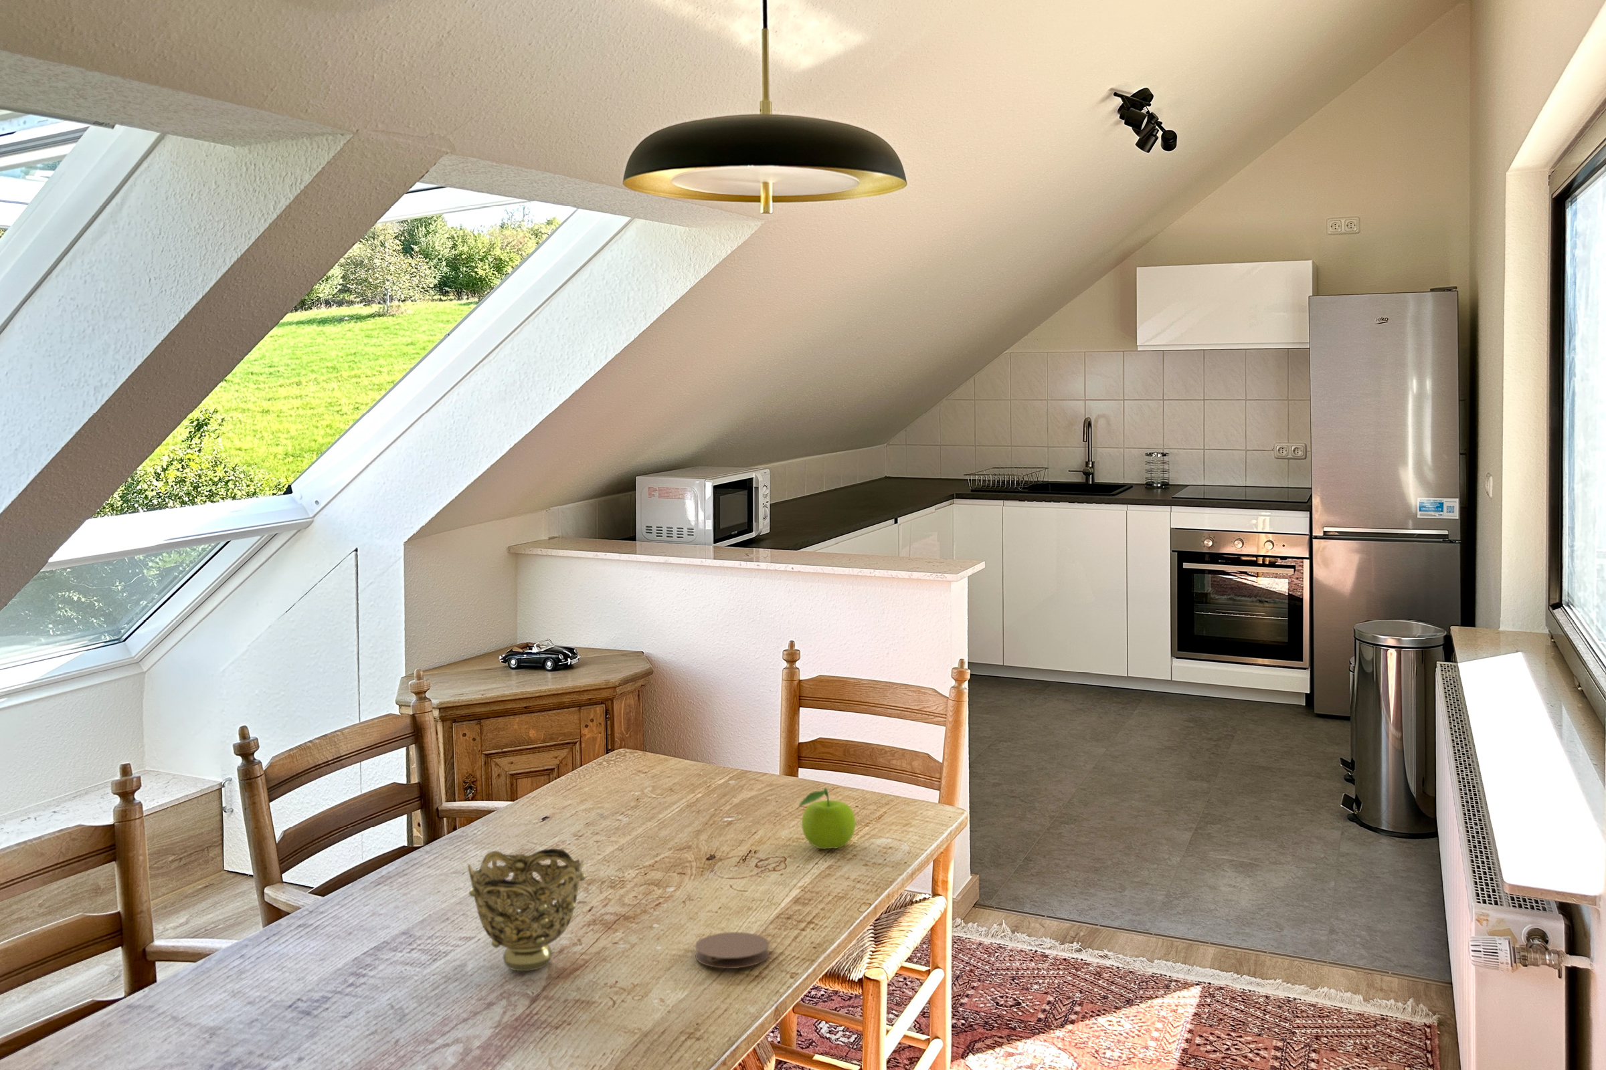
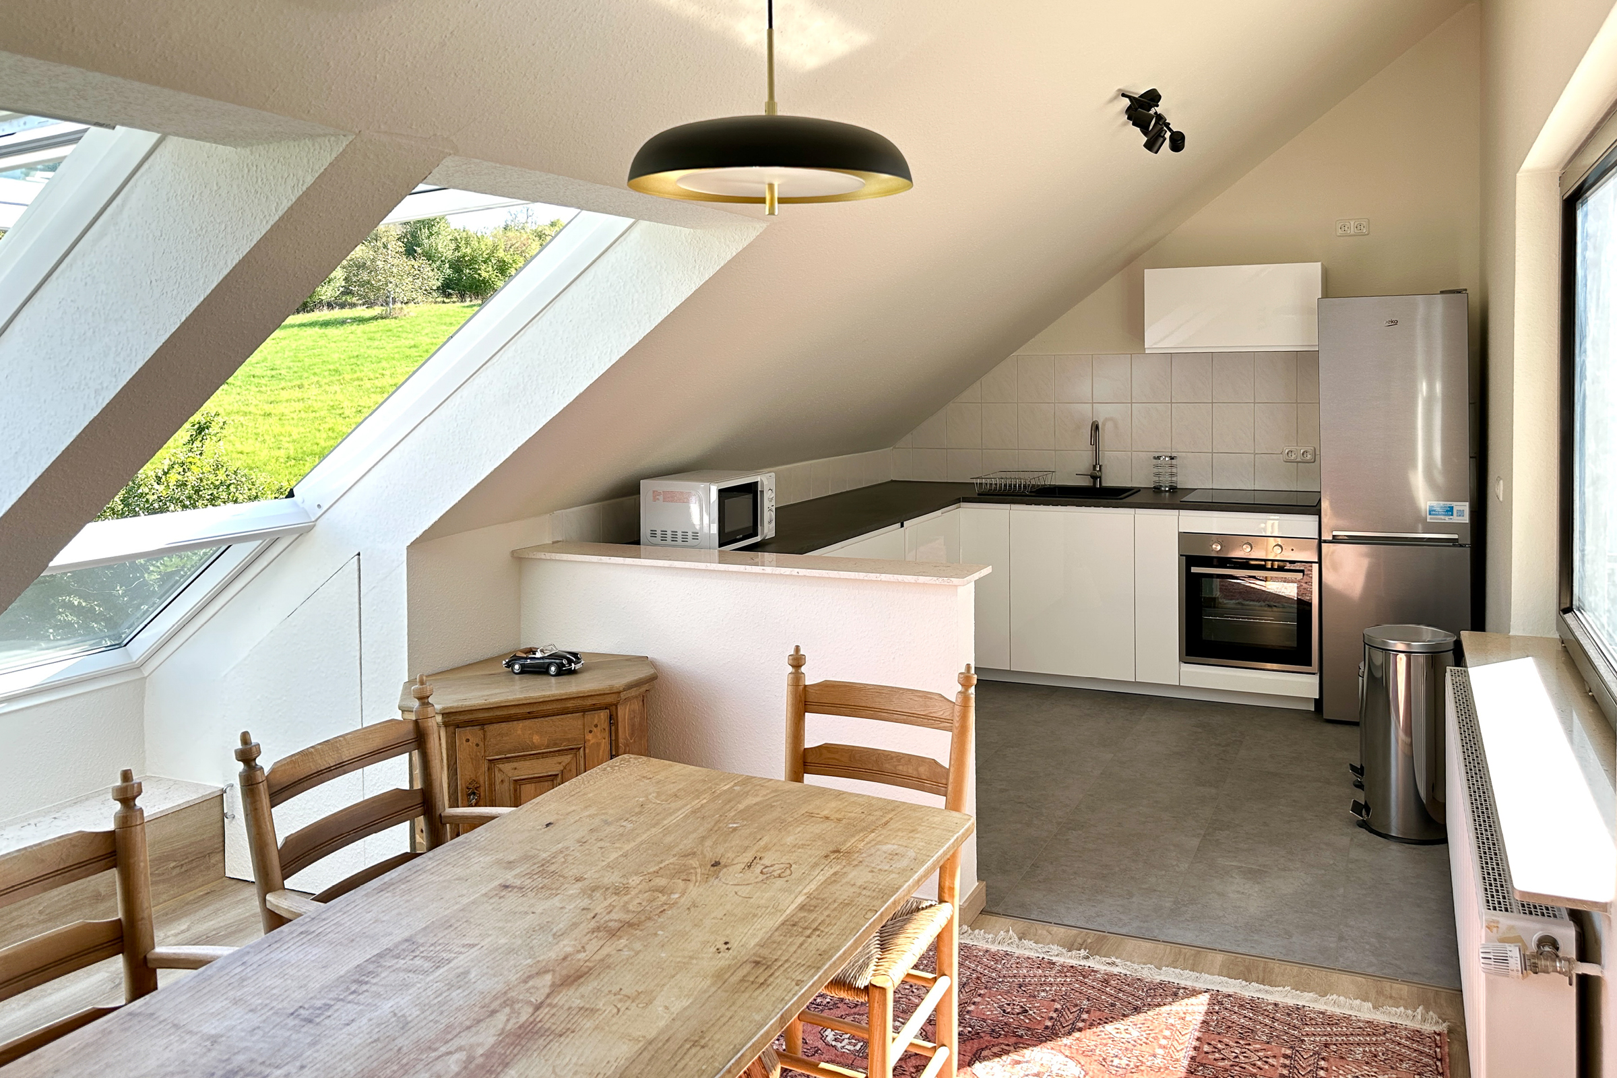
- decorative bowl (527, 912)
- coaster (732, 949)
- fruit (821, 818)
